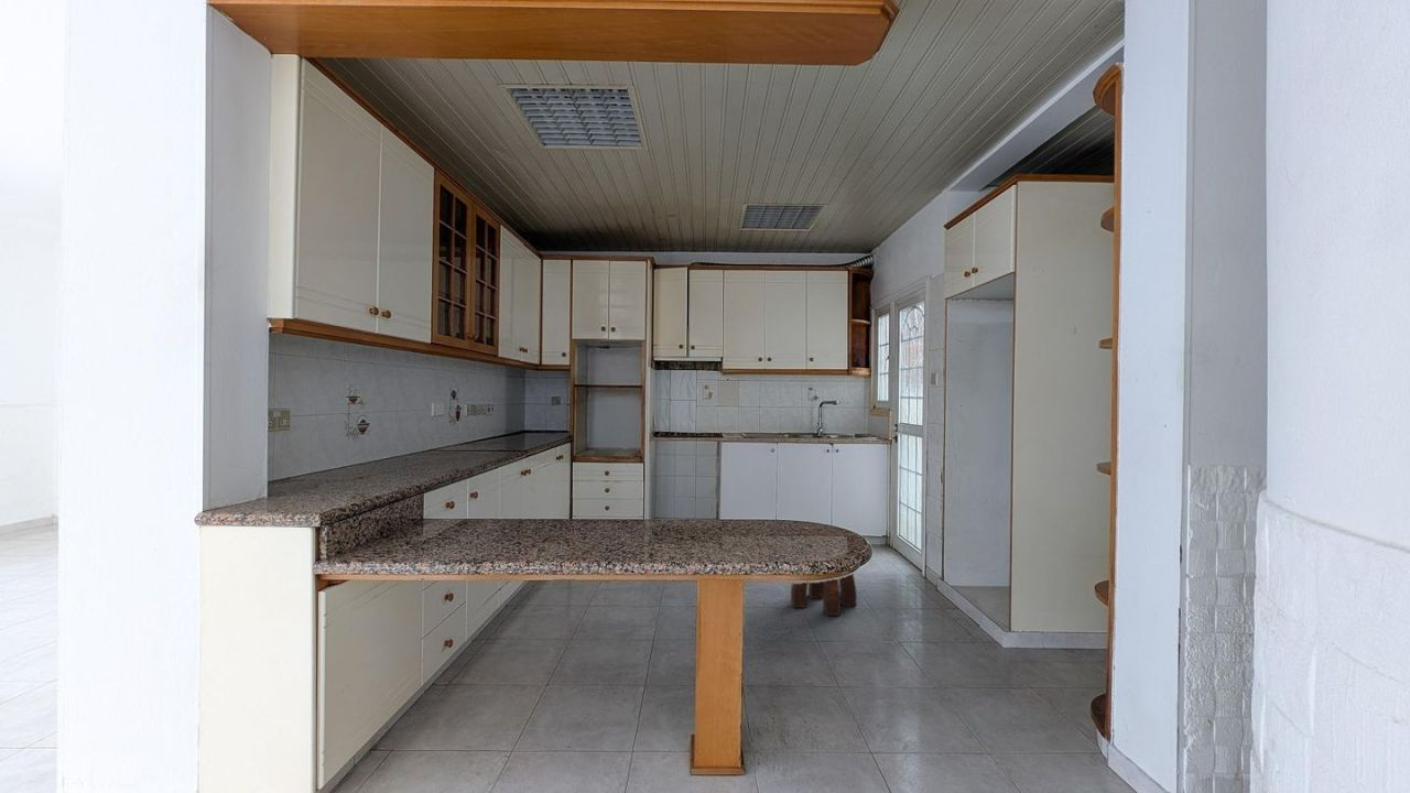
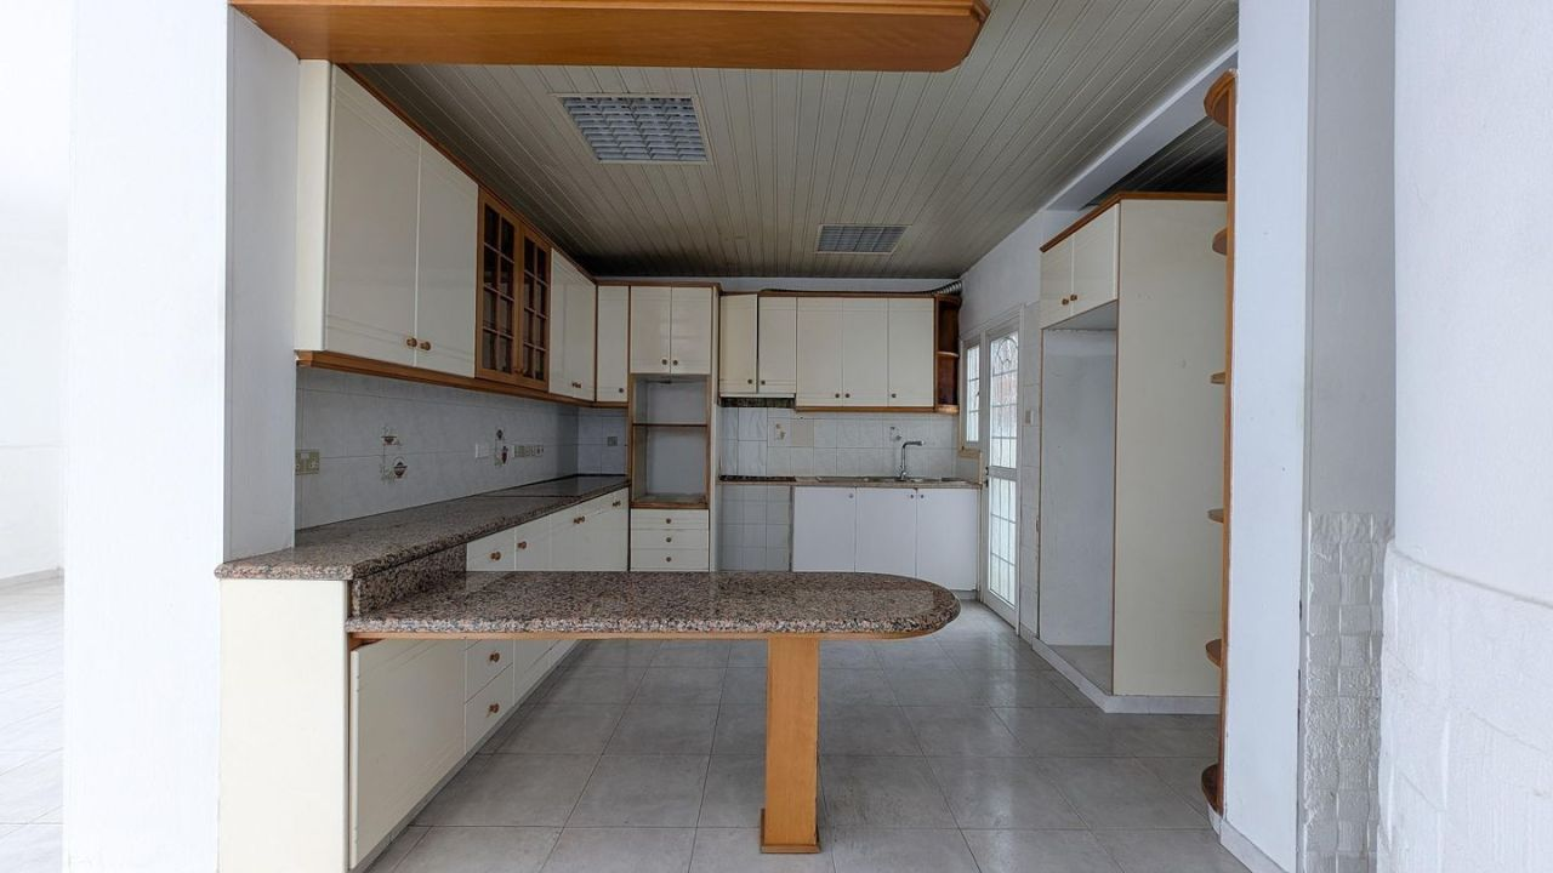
- stool (826, 580)
